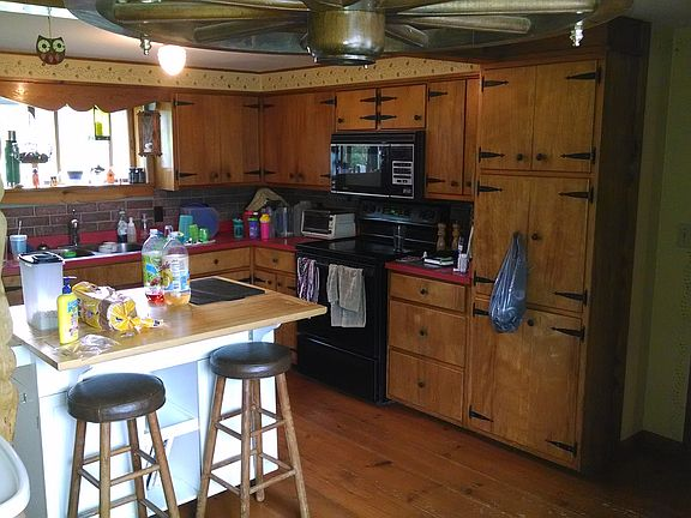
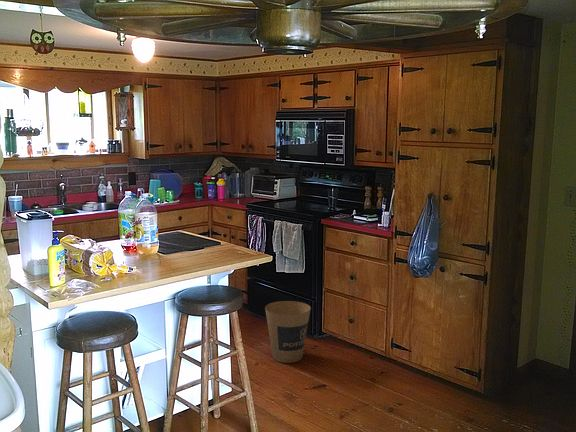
+ trash can (287, 332)
